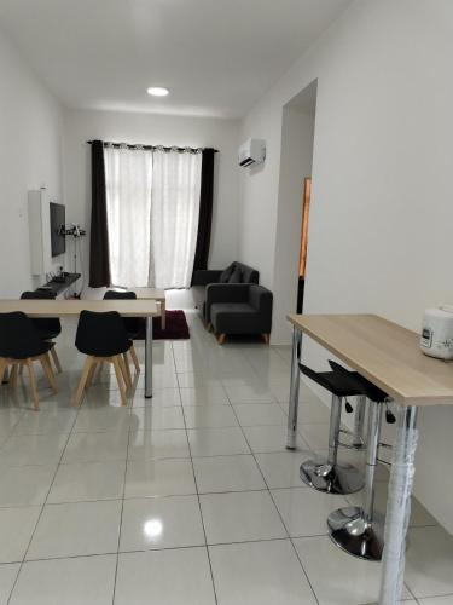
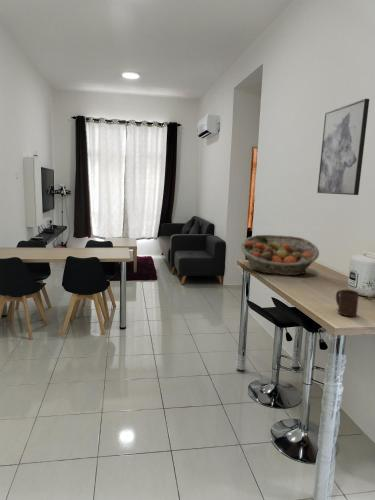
+ cup (345, 302)
+ fruit basket (278, 254)
+ wall art (340, 151)
